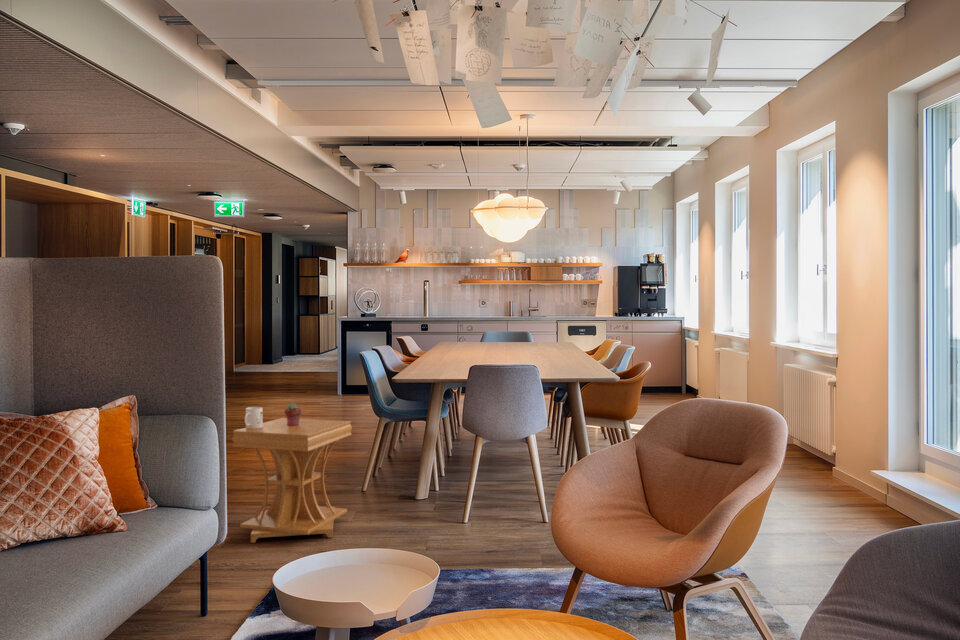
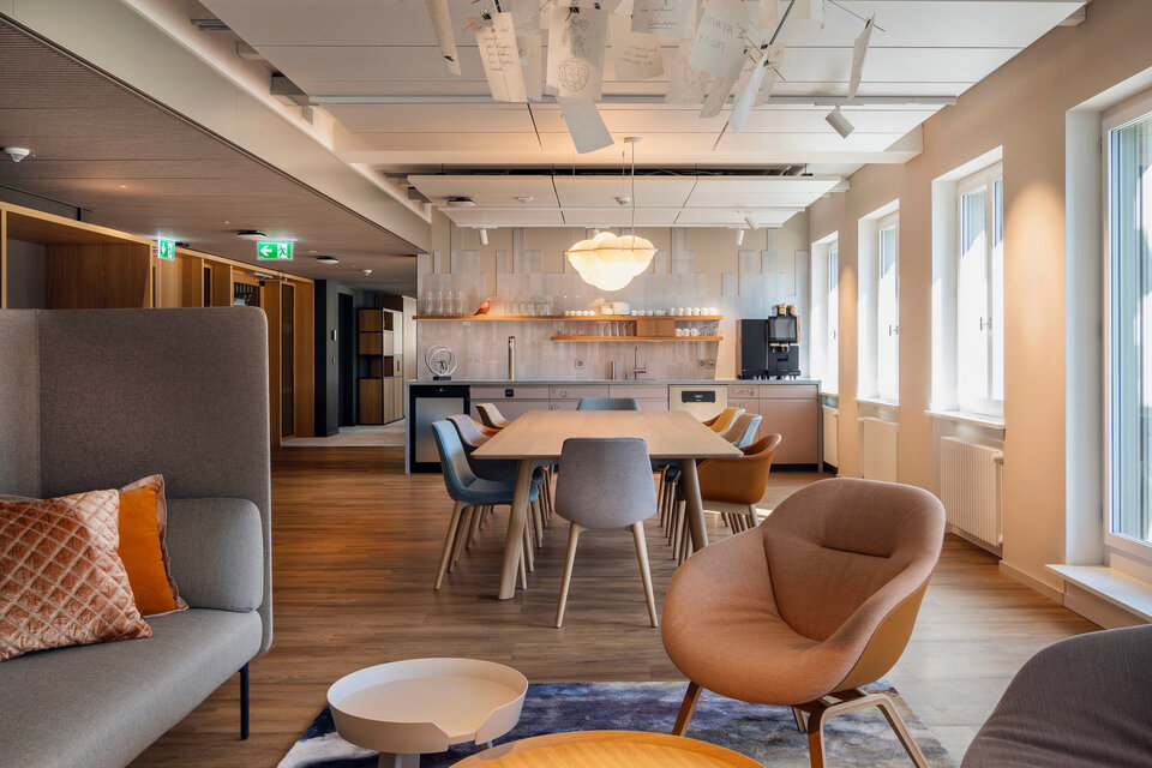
- potted succulent (292, 413)
- mug (252, 417)
- side table (294, 476)
